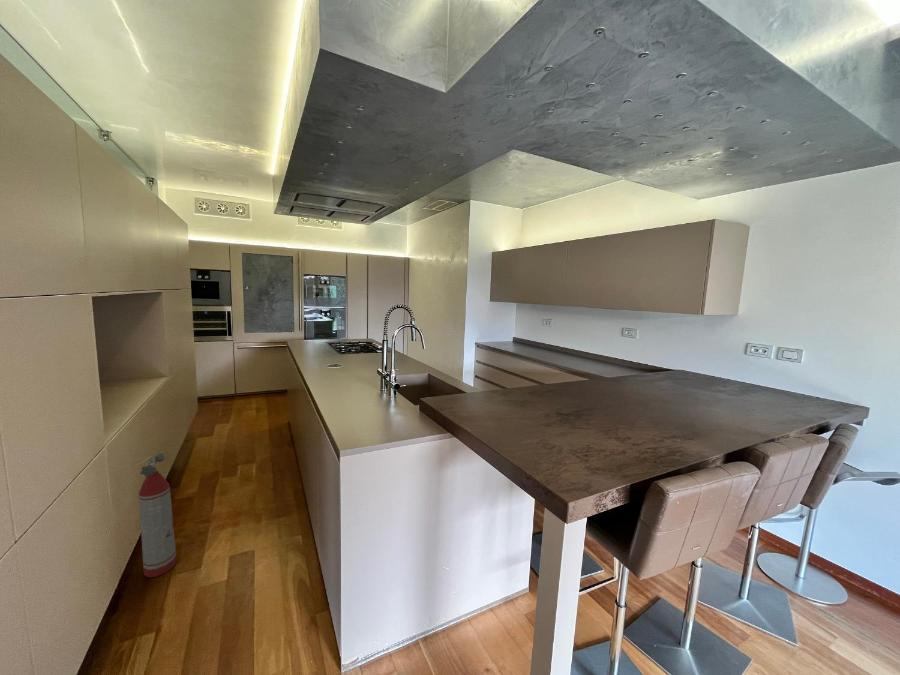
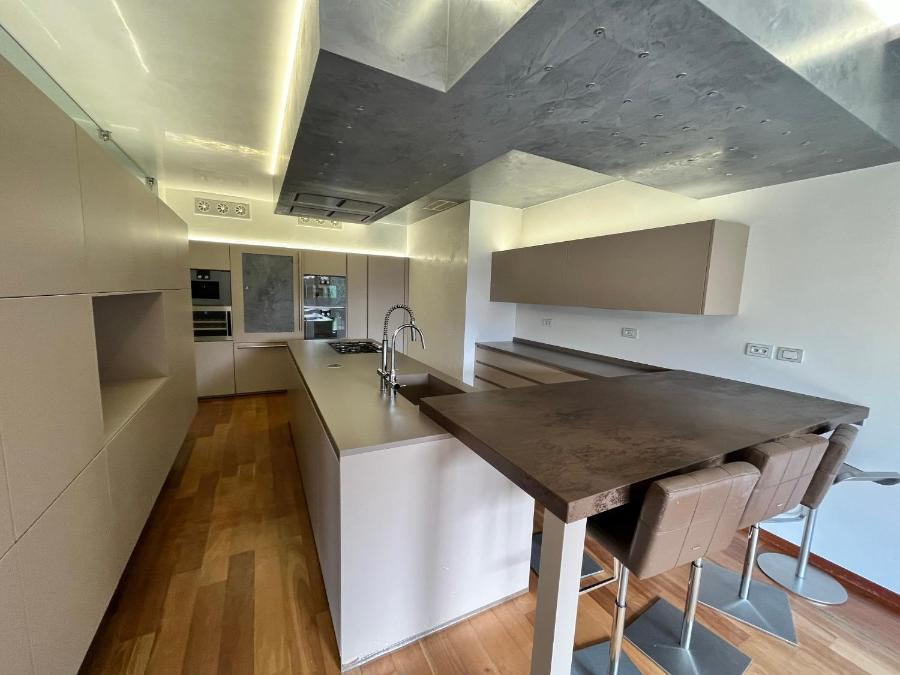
- fire extinguisher (156, 512)
